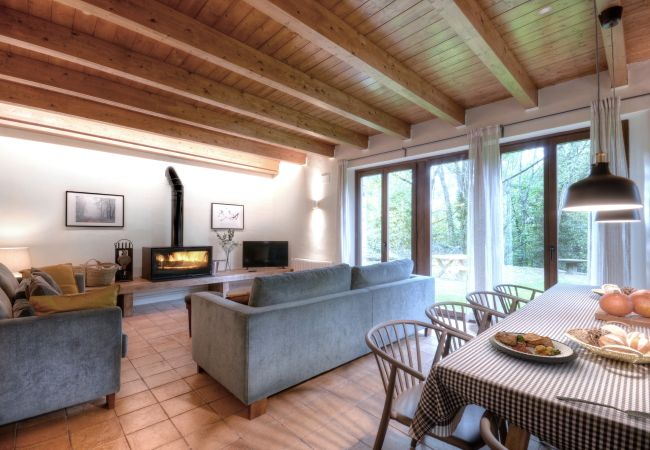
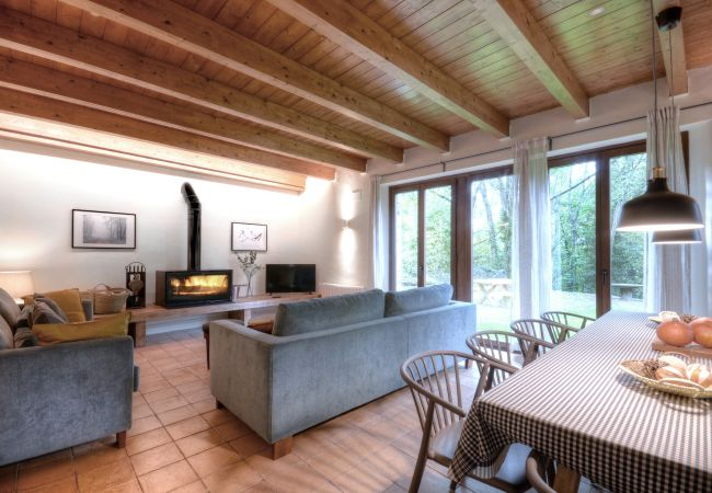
- plate (530, 344)
- spoon (604, 406)
